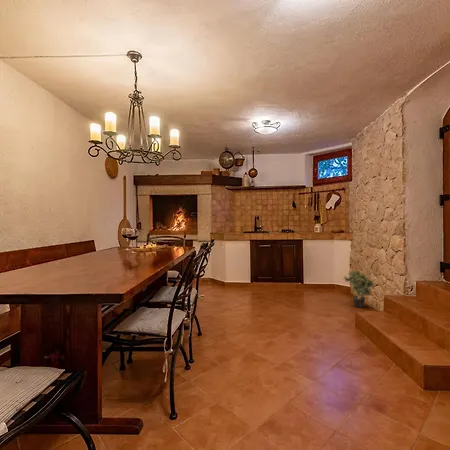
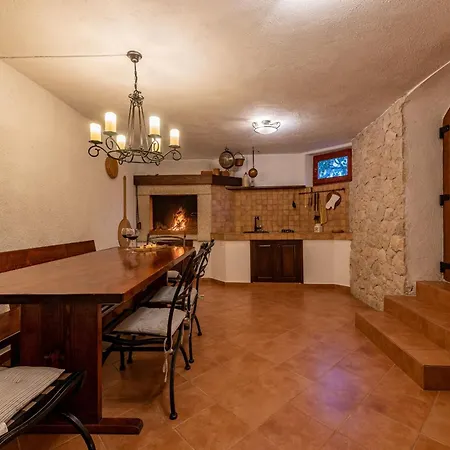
- potted plant (357, 288)
